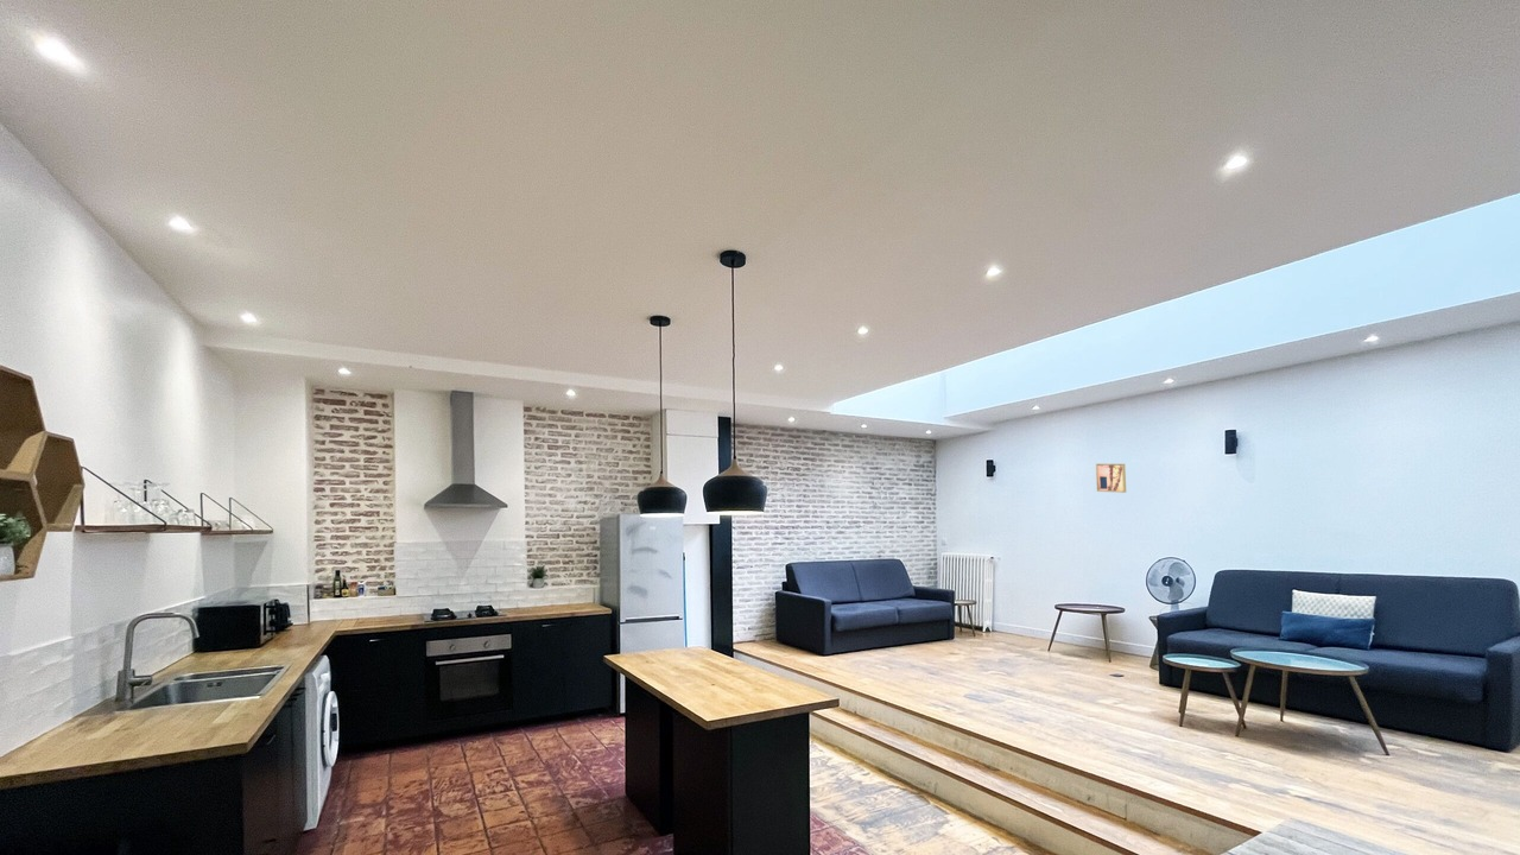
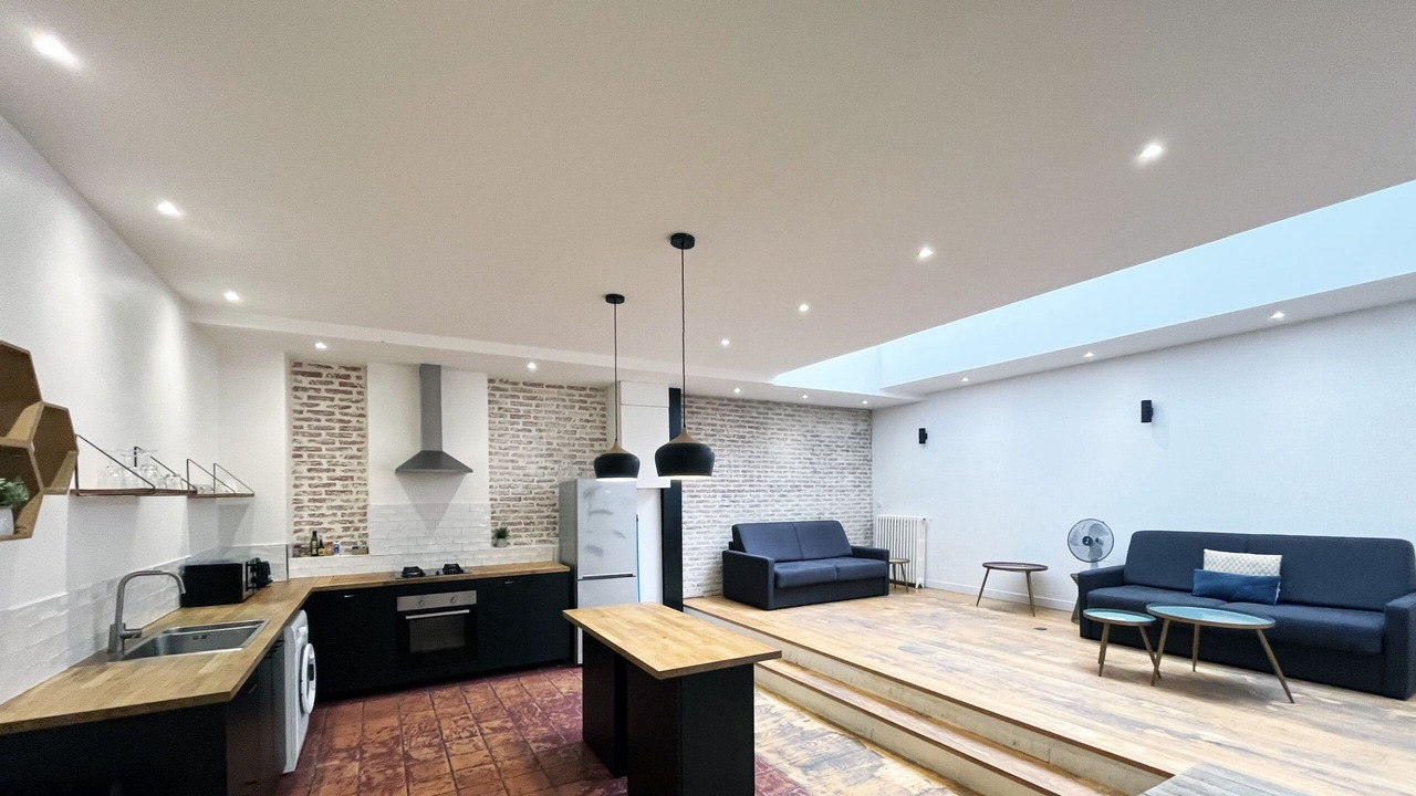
- wall art (1110, 477)
